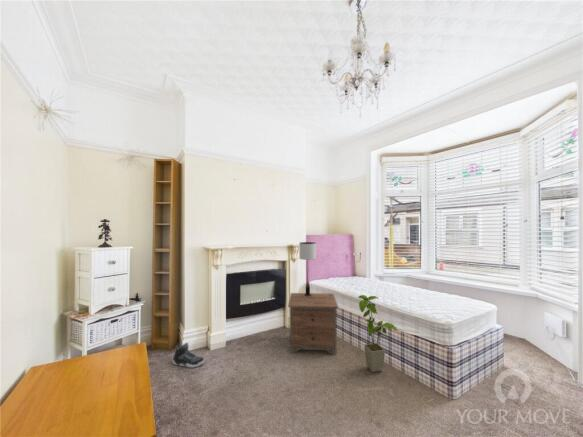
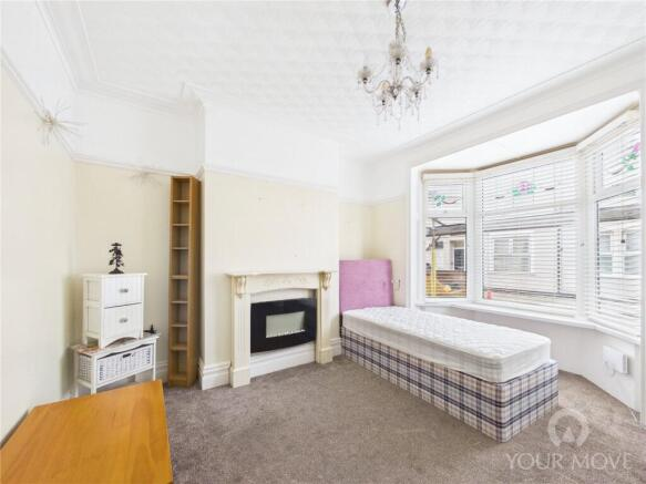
- sneaker (188, 354)
- nightstand (312, 322)
- house plant (373, 334)
- table lamp (307, 268)
